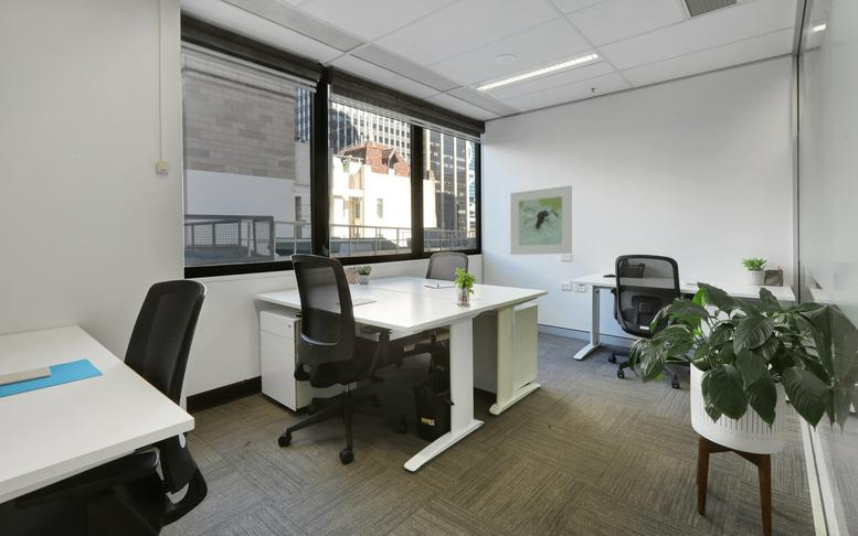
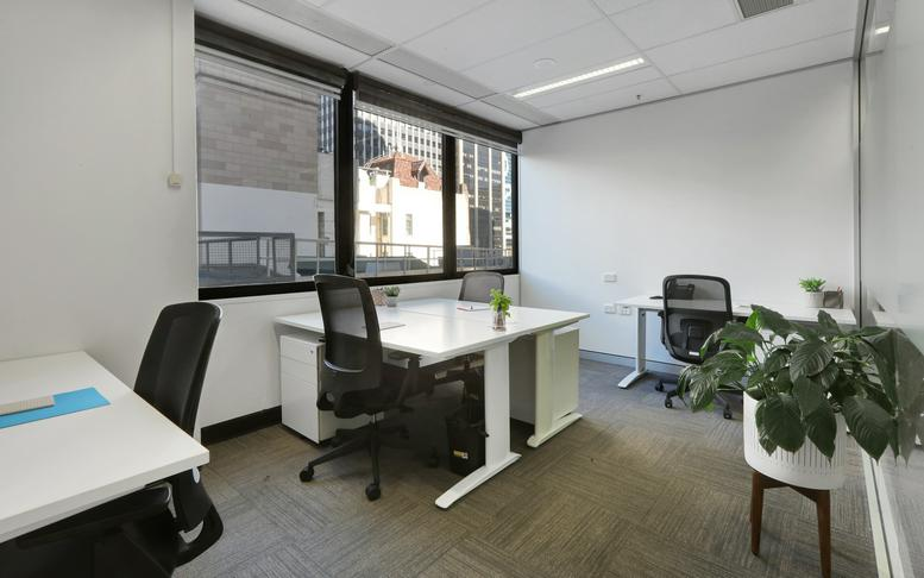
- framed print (539, 222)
